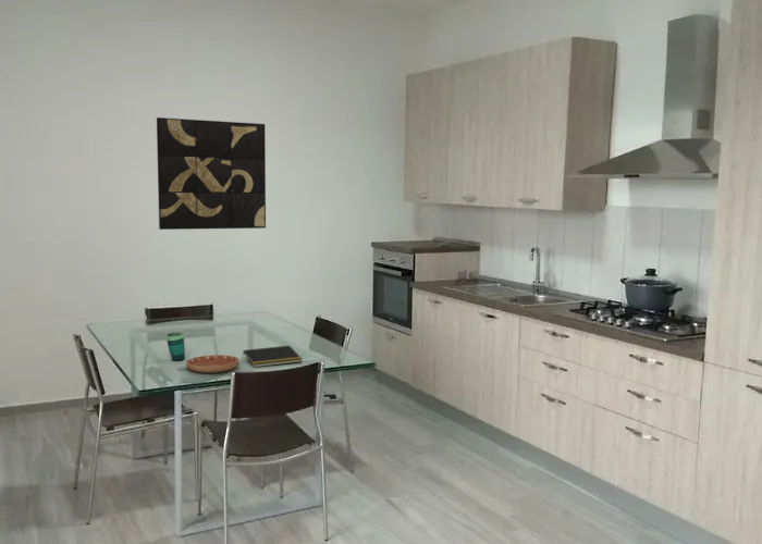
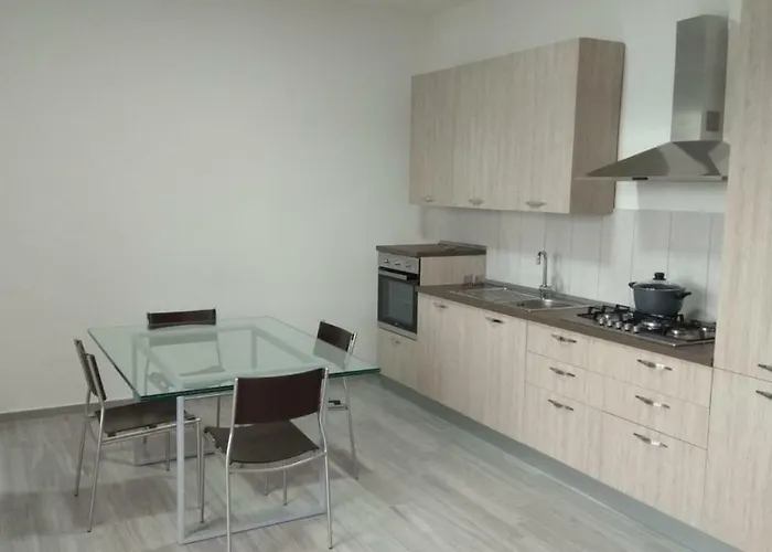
- notepad (272, 356)
- cup (175, 346)
- wall art (212, 175)
- saucer (212, 363)
